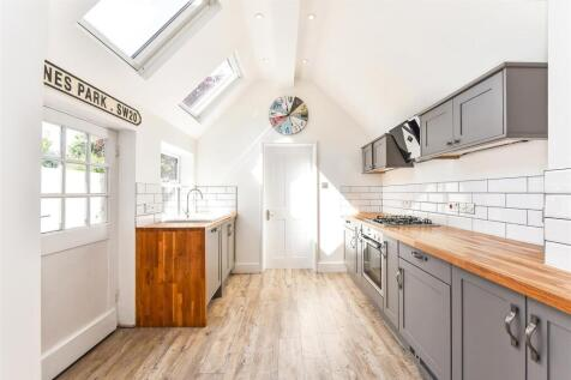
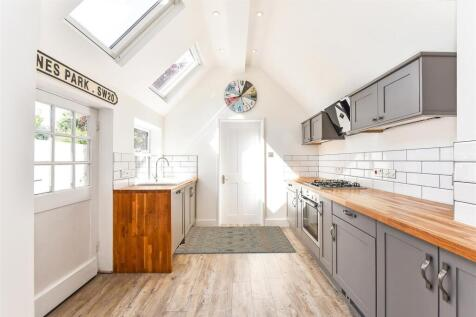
+ rug (229, 237)
